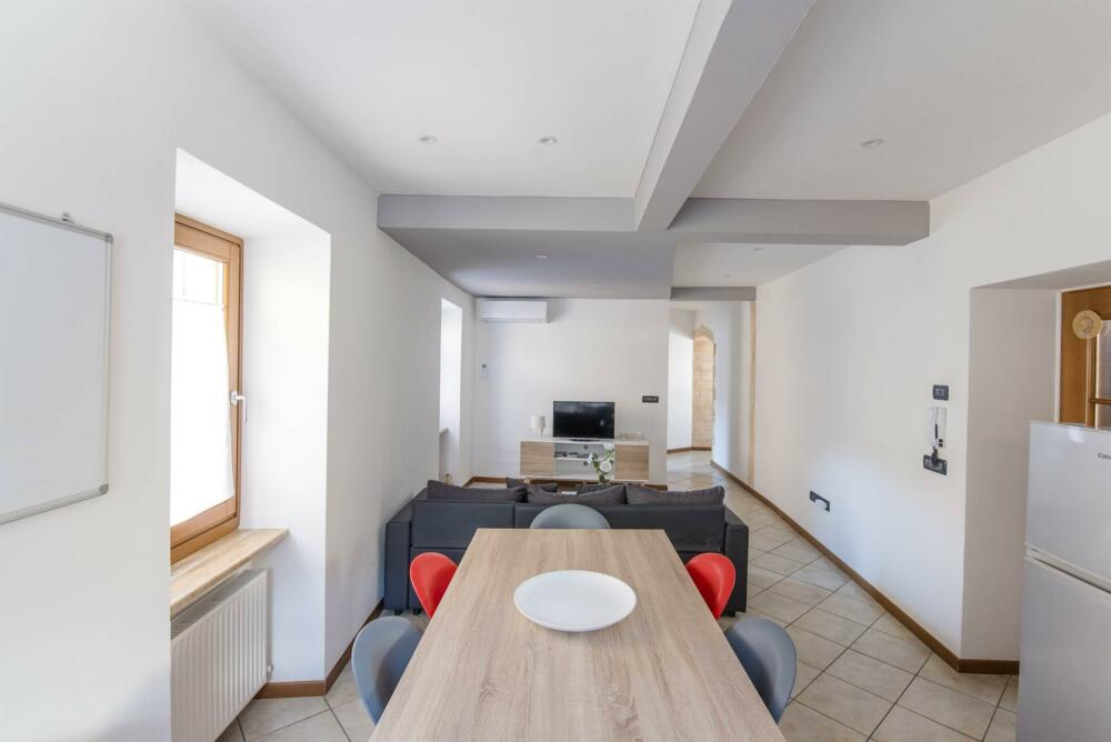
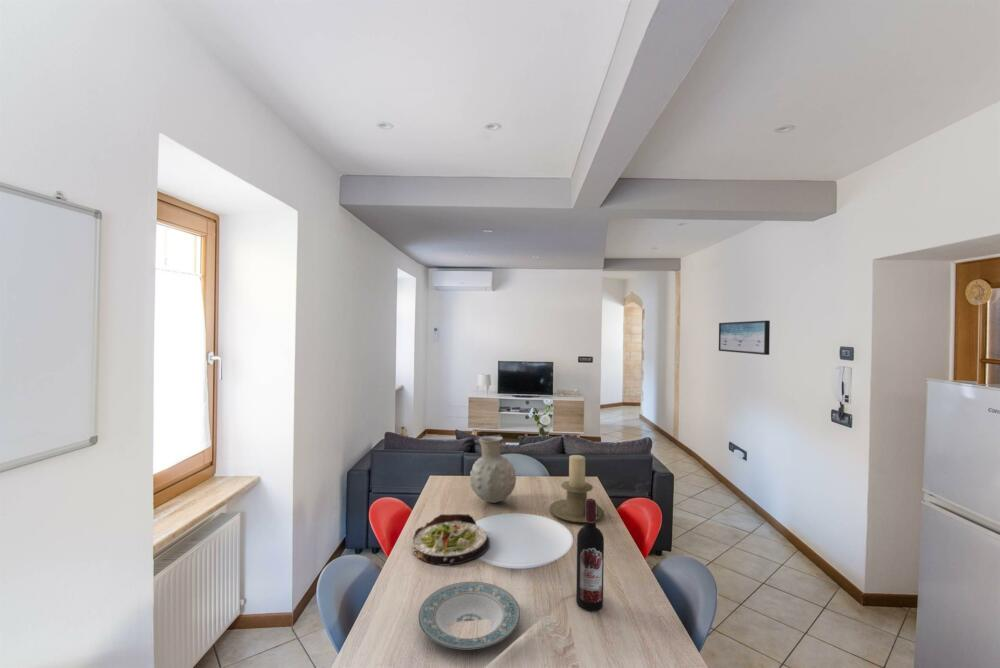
+ salad plate (451, 537)
+ plate (469, 617)
+ vase (492, 469)
+ wine bottle (590, 551)
+ wall art (741, 337)
+ candle holder (576, 484)
